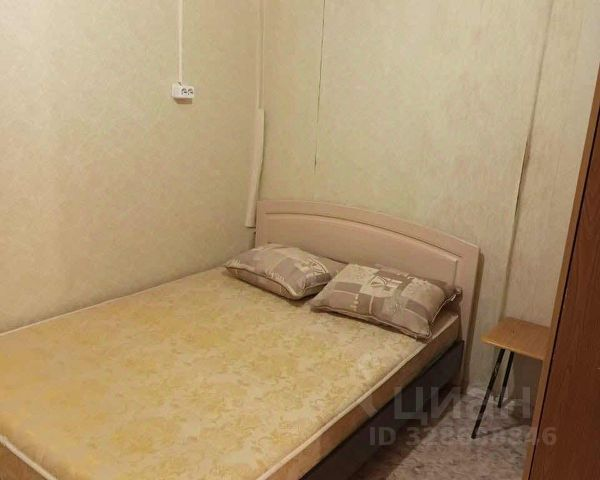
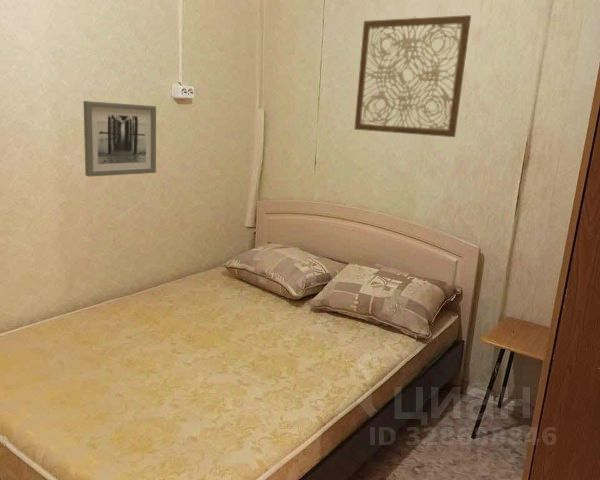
+ wall art (403, 77)
+ wall art (122, 139)
